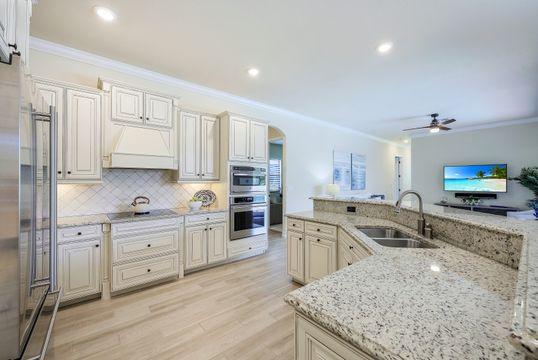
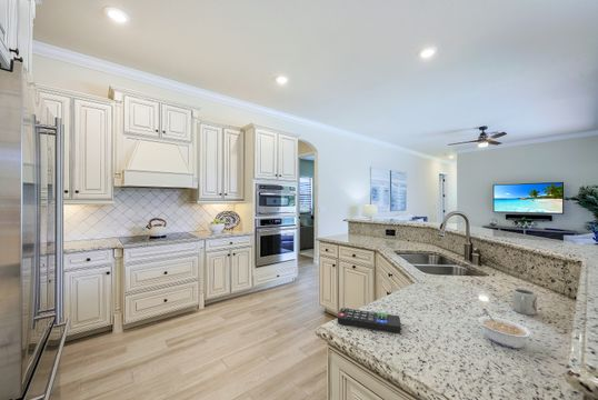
+ cup (524, 301)
+ remote control (368, 319)
+ legume (501, 330)
